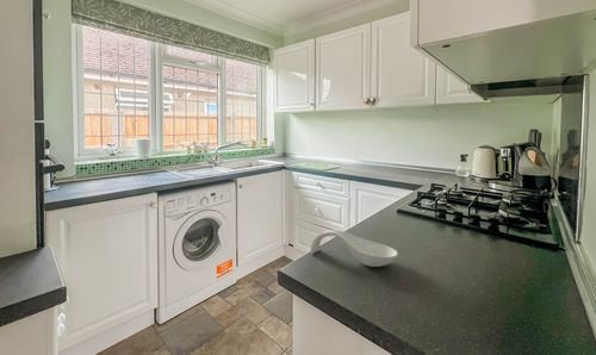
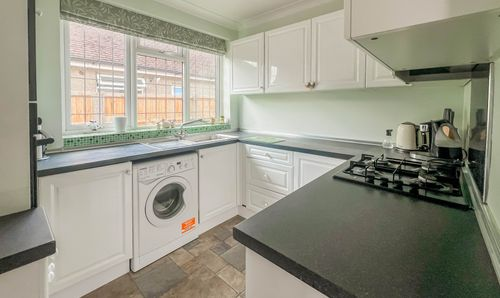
- spoon rest (352, 247)
